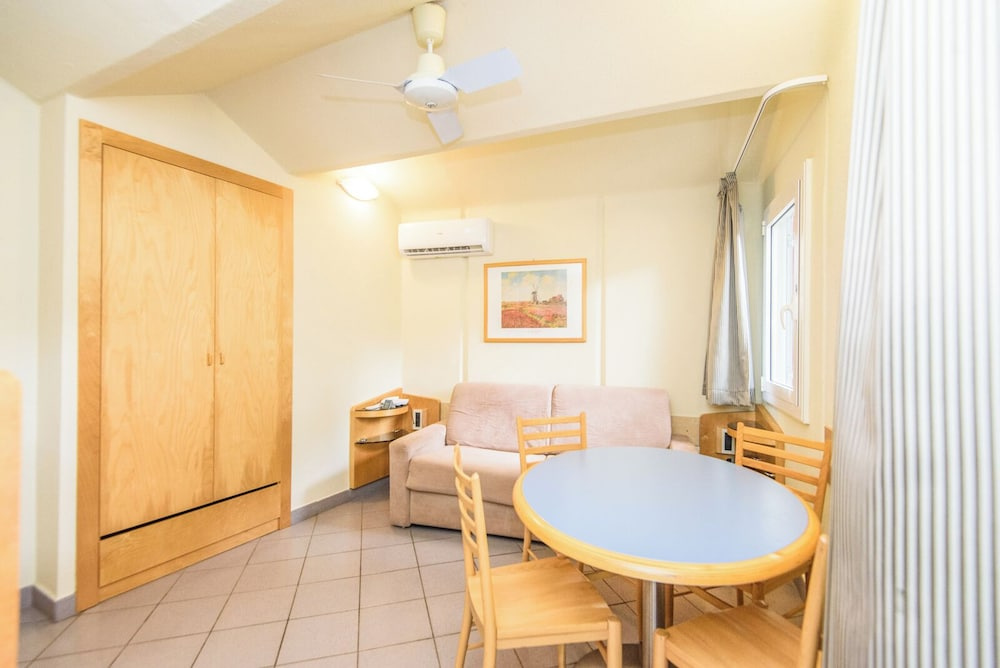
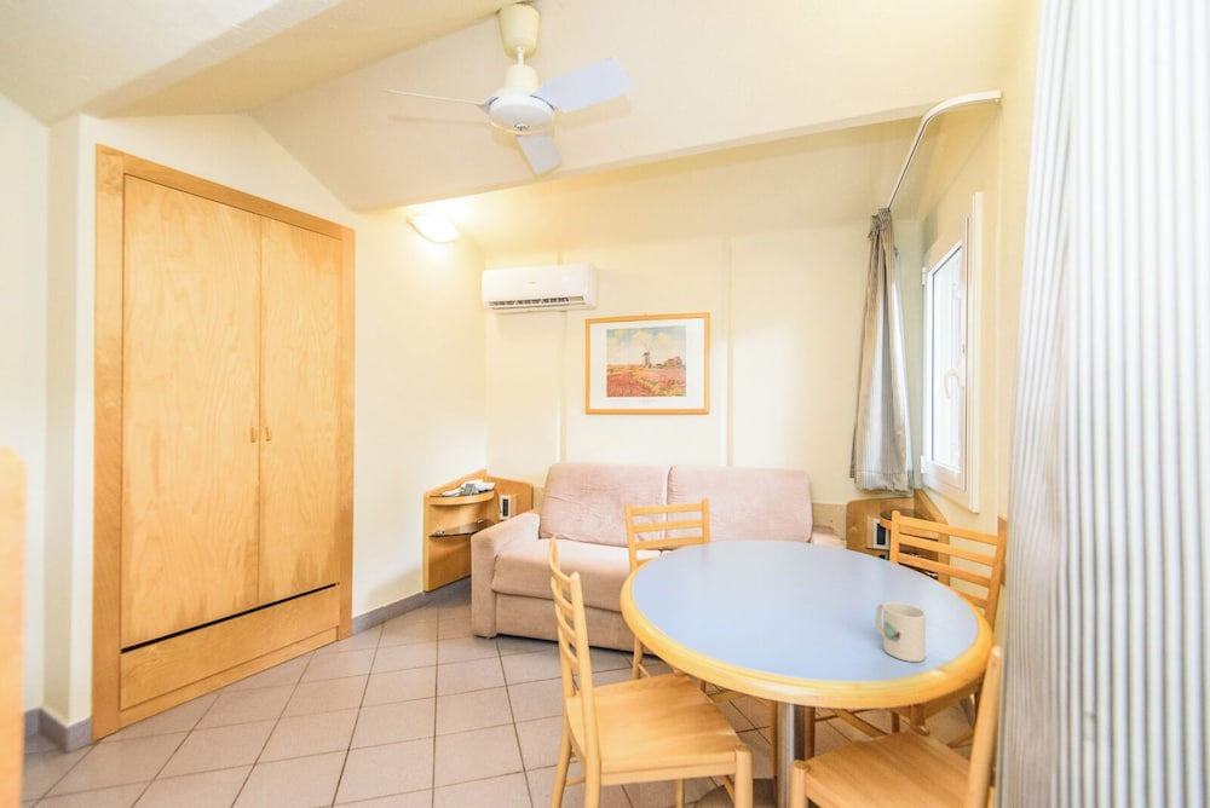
+ mug (897, 627)
